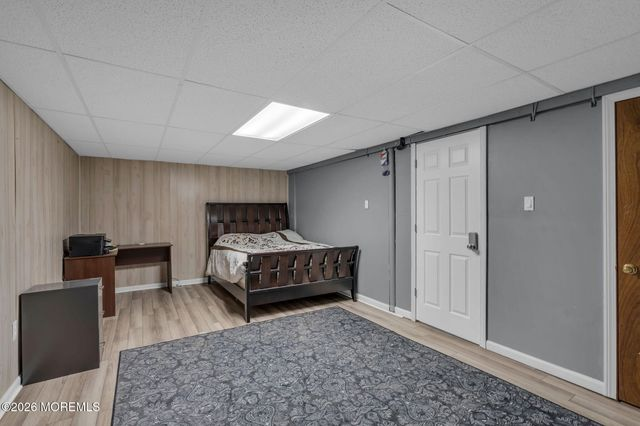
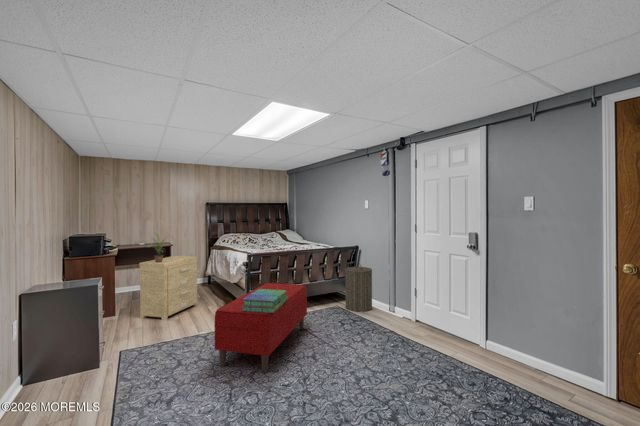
+ side table (172, 285)
+ potted plant (160, 247)
+ stack of books (265, 299)
+ laundry hamper (358, 285)
+ bench (267, 320)
